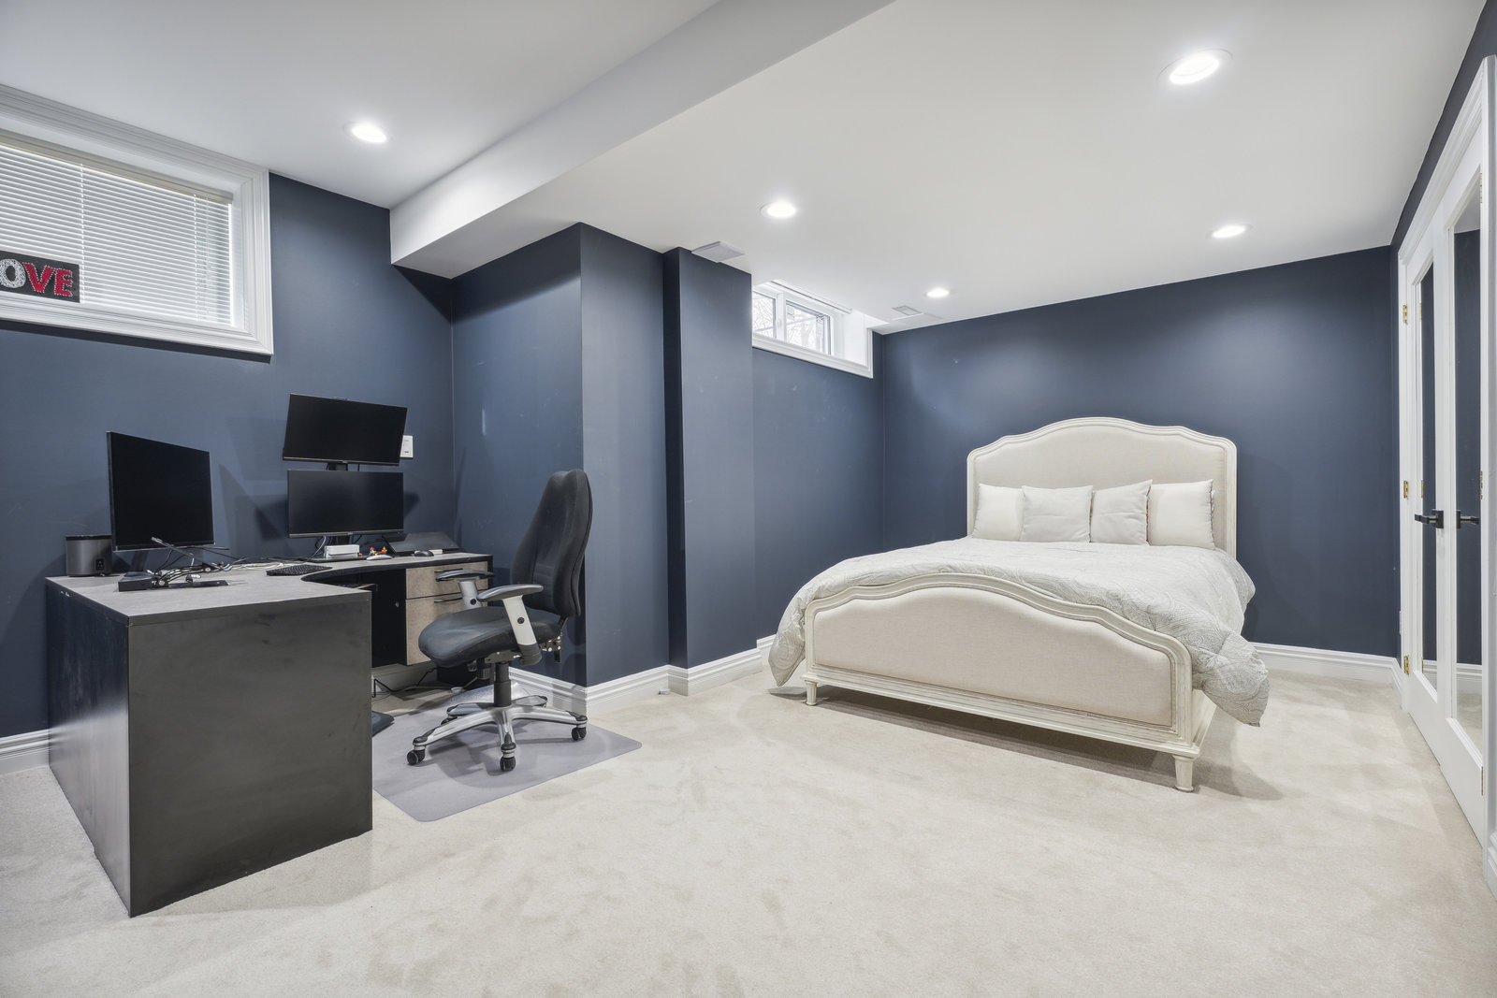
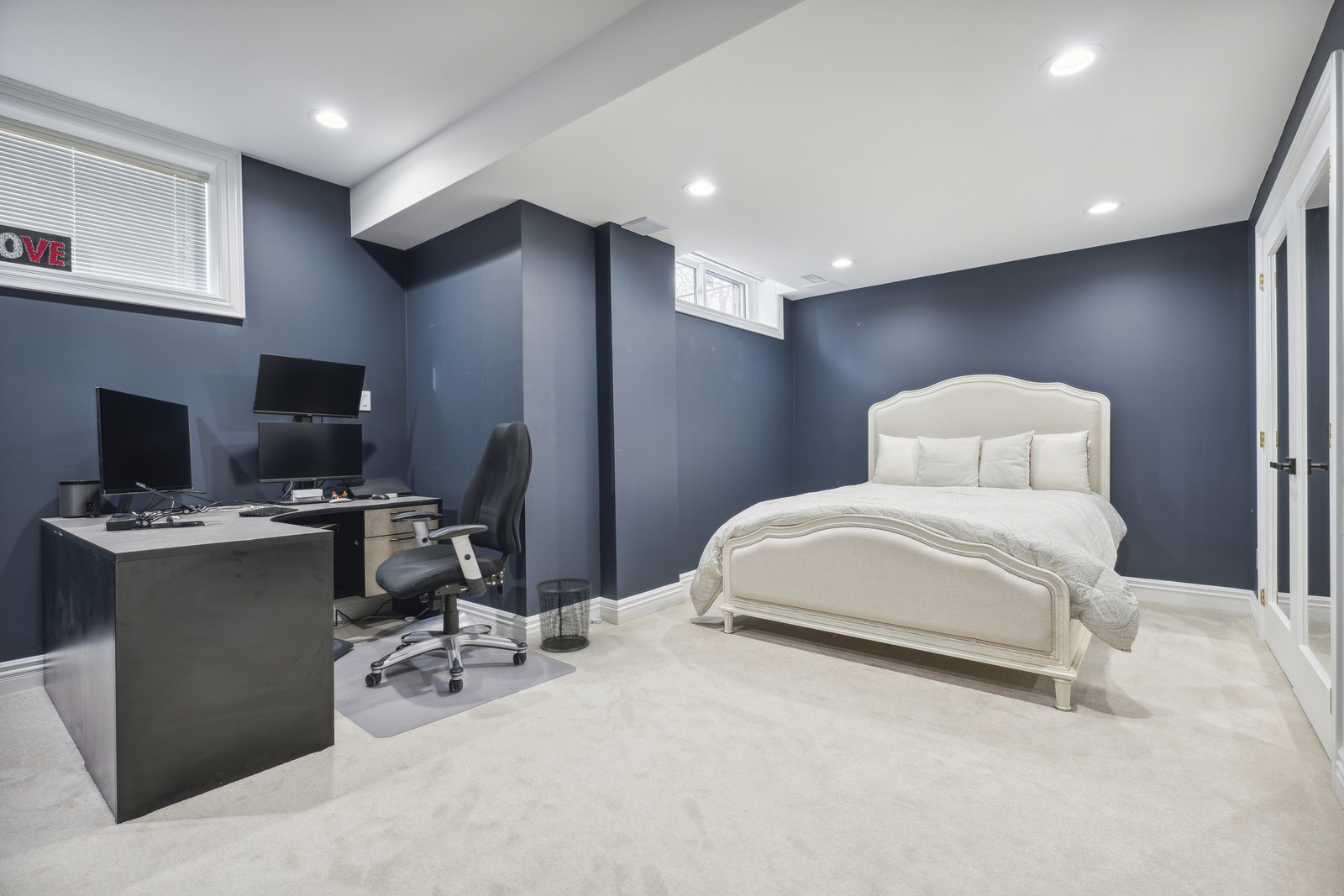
+ waste bin (564, 614)
